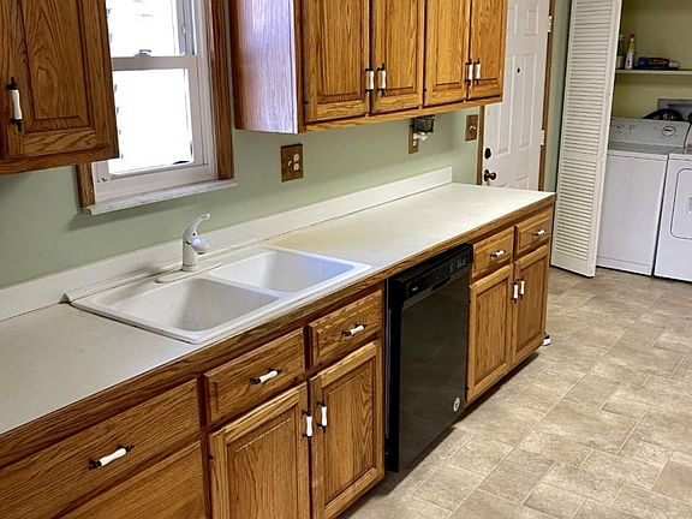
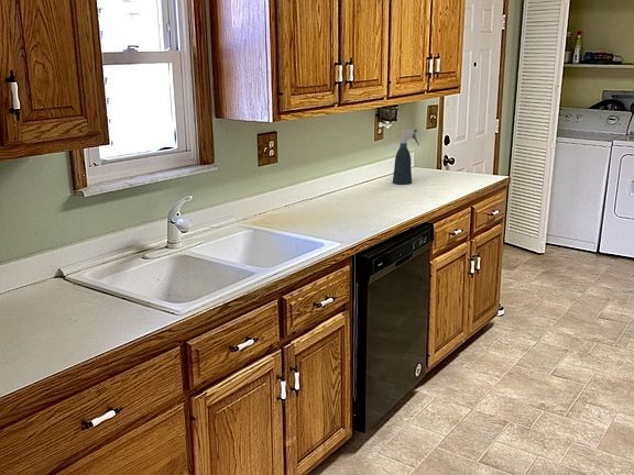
+ spray bottle (404, 155)
